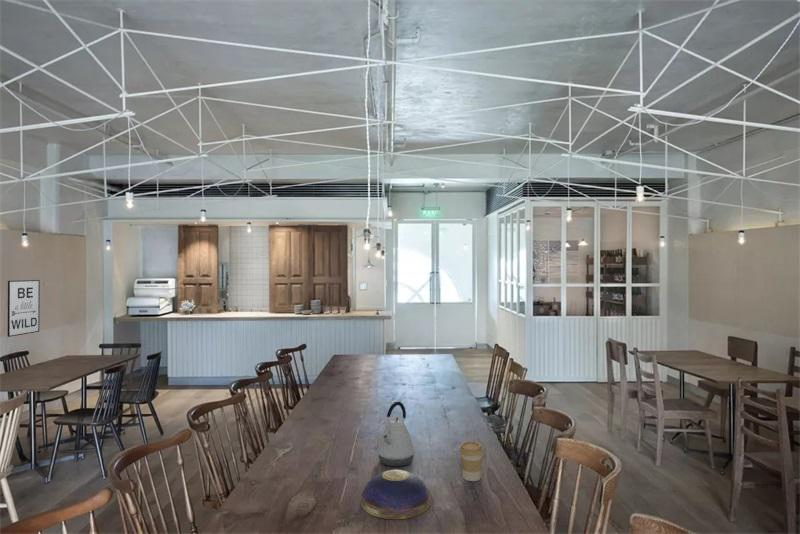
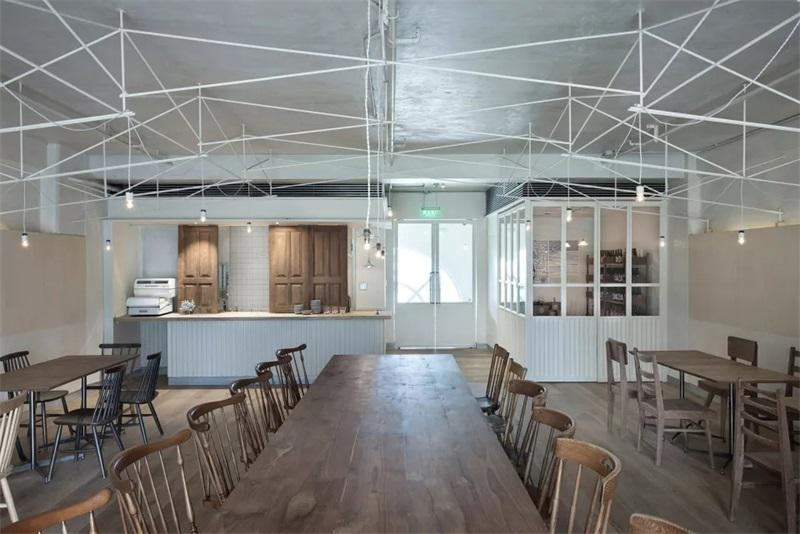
- kettle (395, 431)
- wall art (24, 307)
- decorative bowl (395, 487)
- coffee cup (471, 460)
